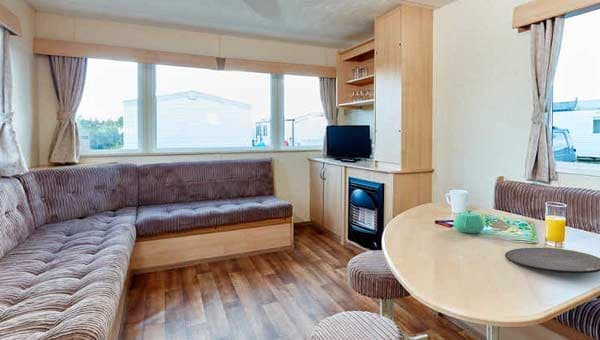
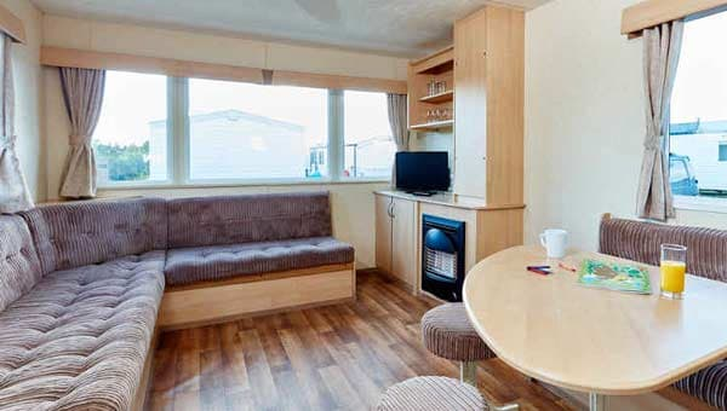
- plate (552, 258)
- teapot (468, 220)
